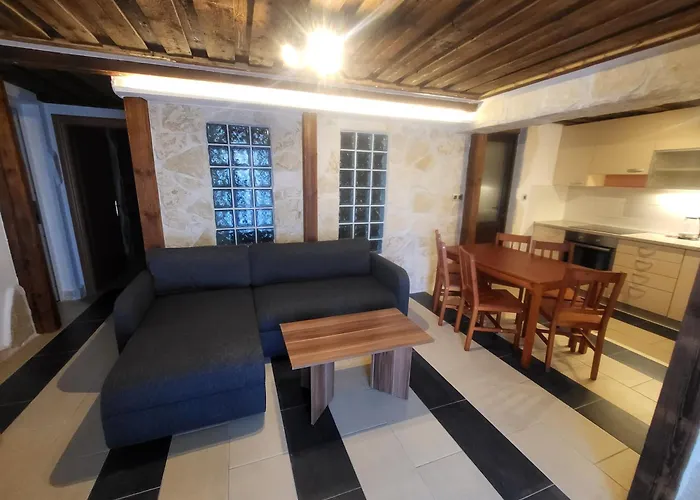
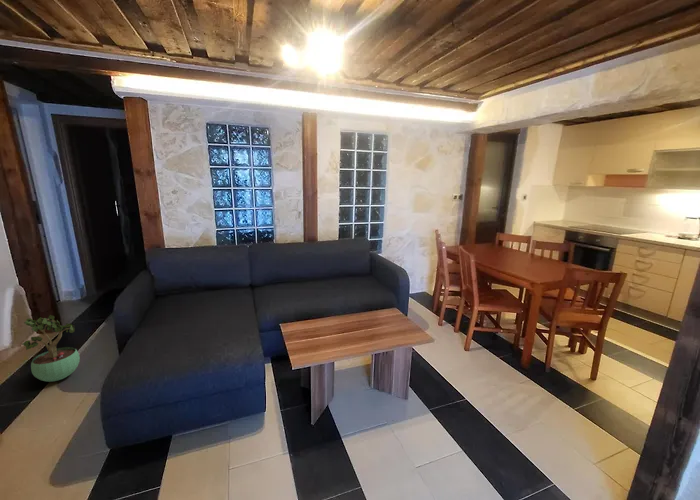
+ potted plant (55, 346)
